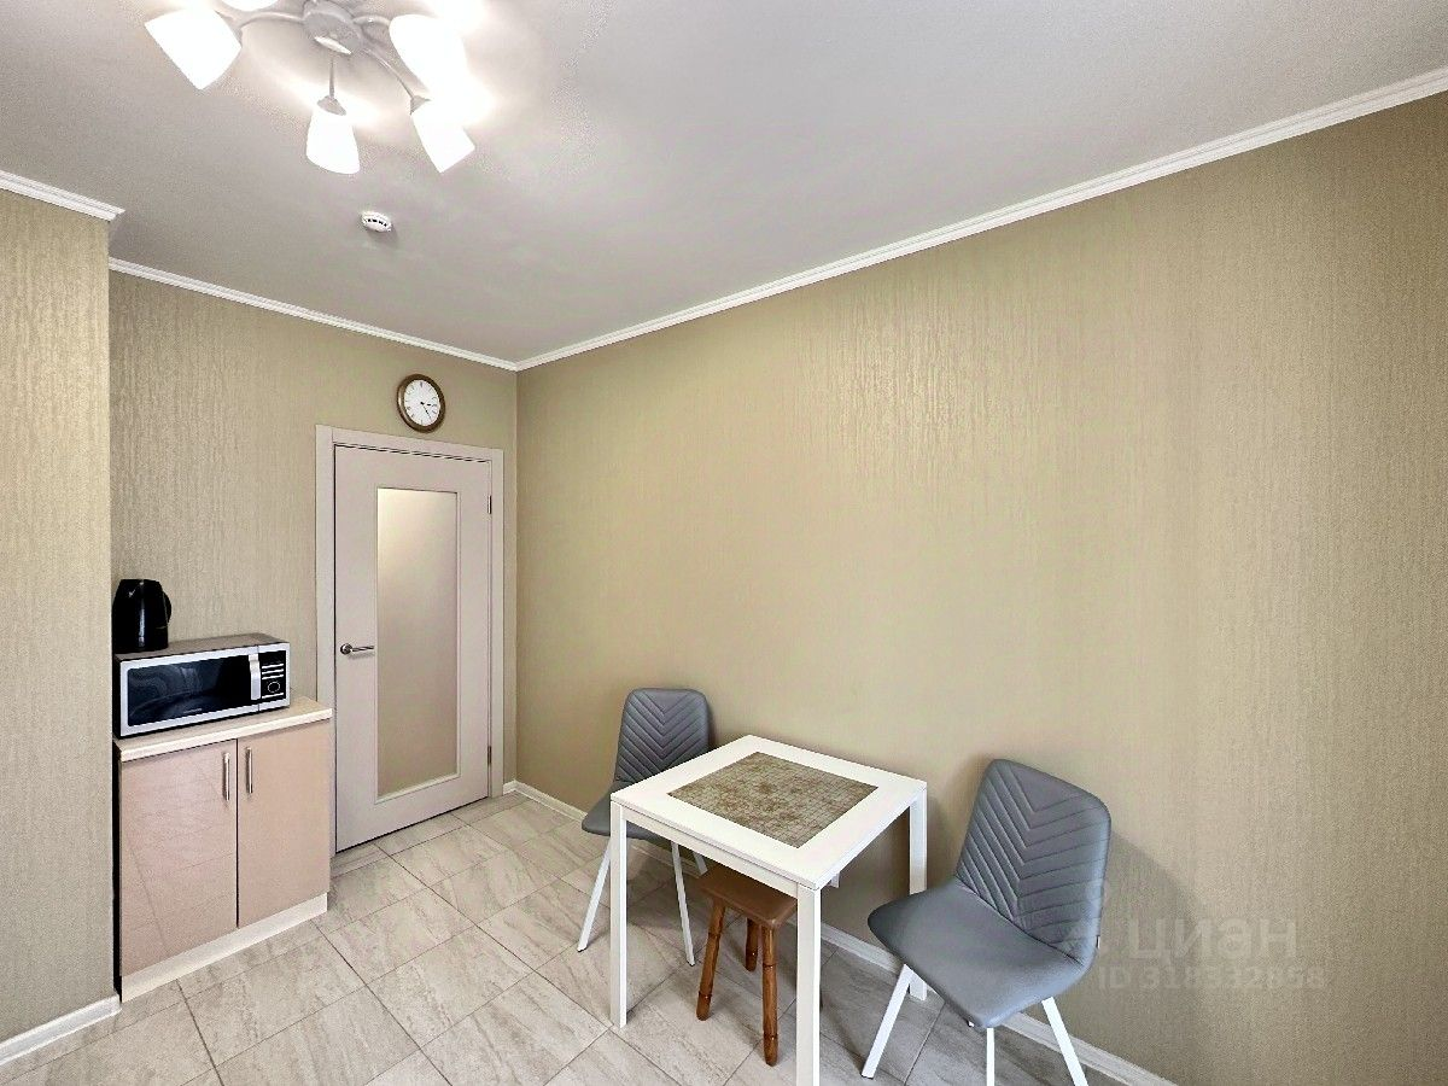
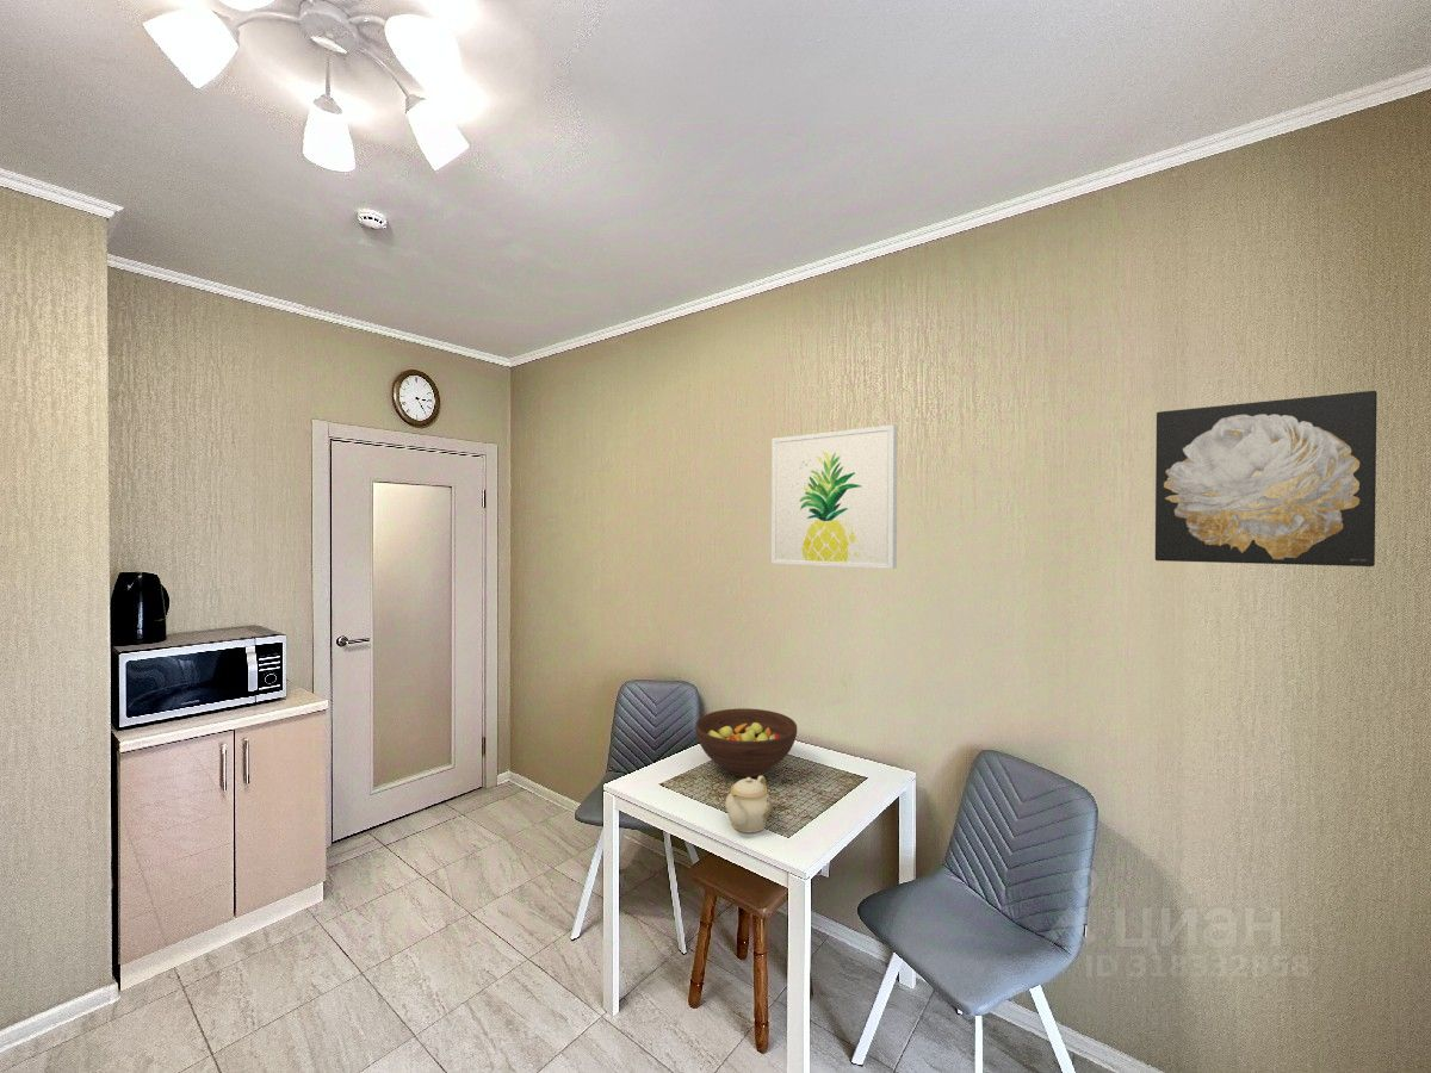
+ fruit bowl (745, 746)
+ teapot (749, 800)
+ wall art (830, 498)
+ wall art (1255, 483)
